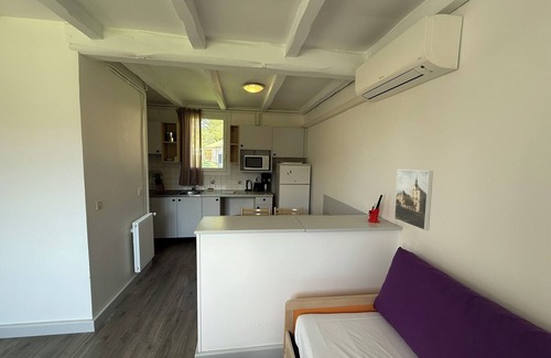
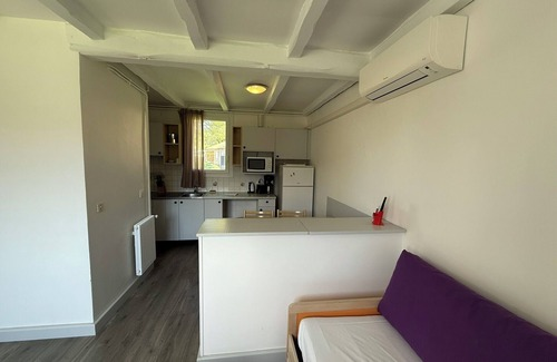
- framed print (411, 197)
